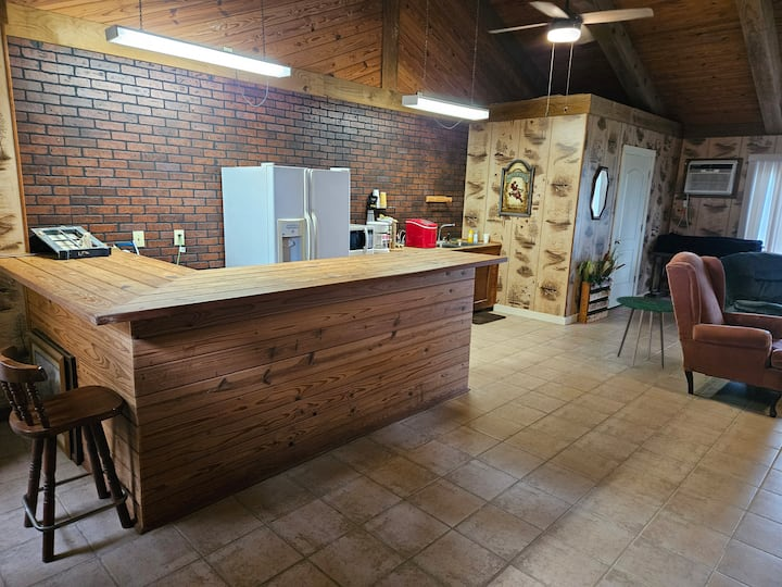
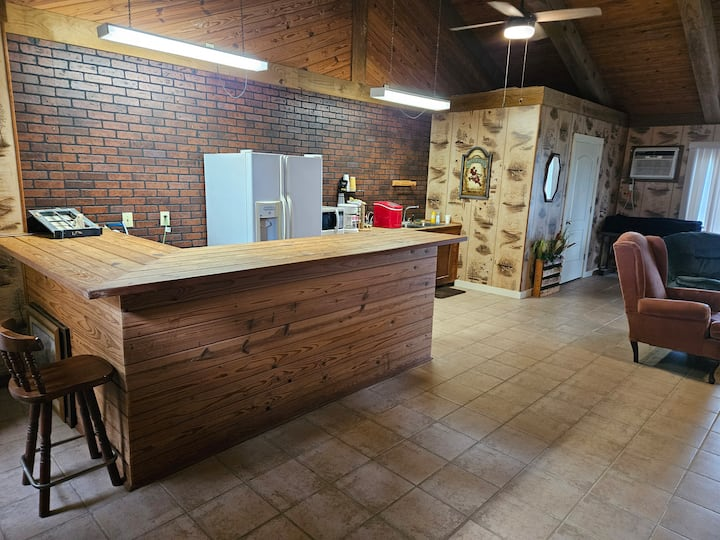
- side table (640, 330)
